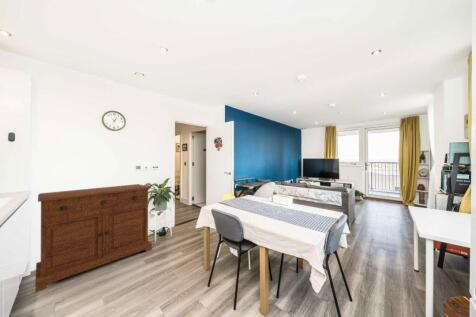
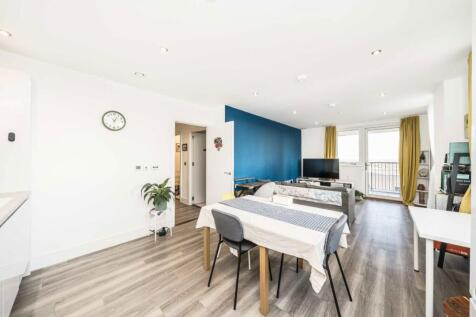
- sideboard (100, 224)
